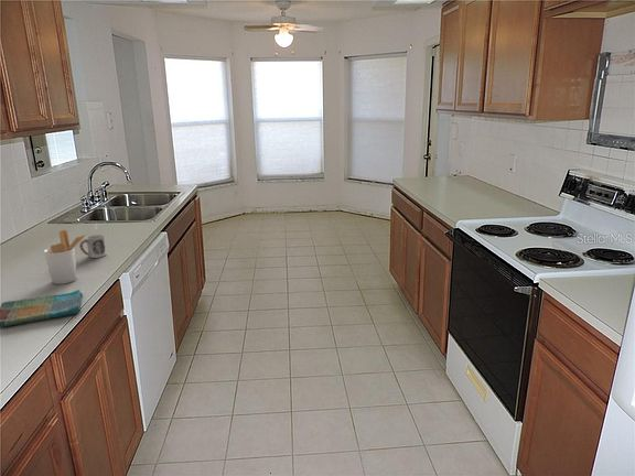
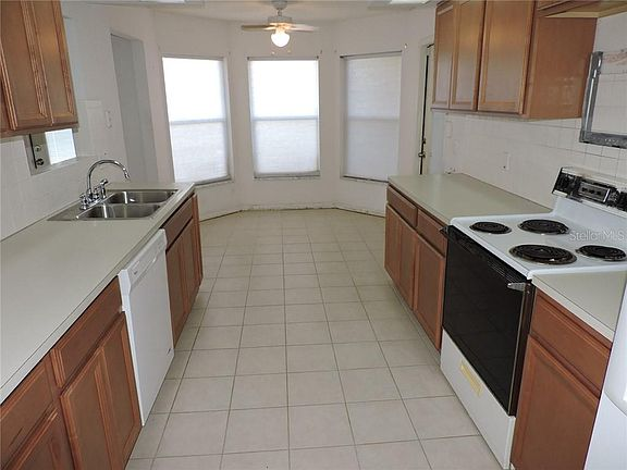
- dish towel (40, 306)
- cup (93, 247)
- utensil holder (67, 257)
